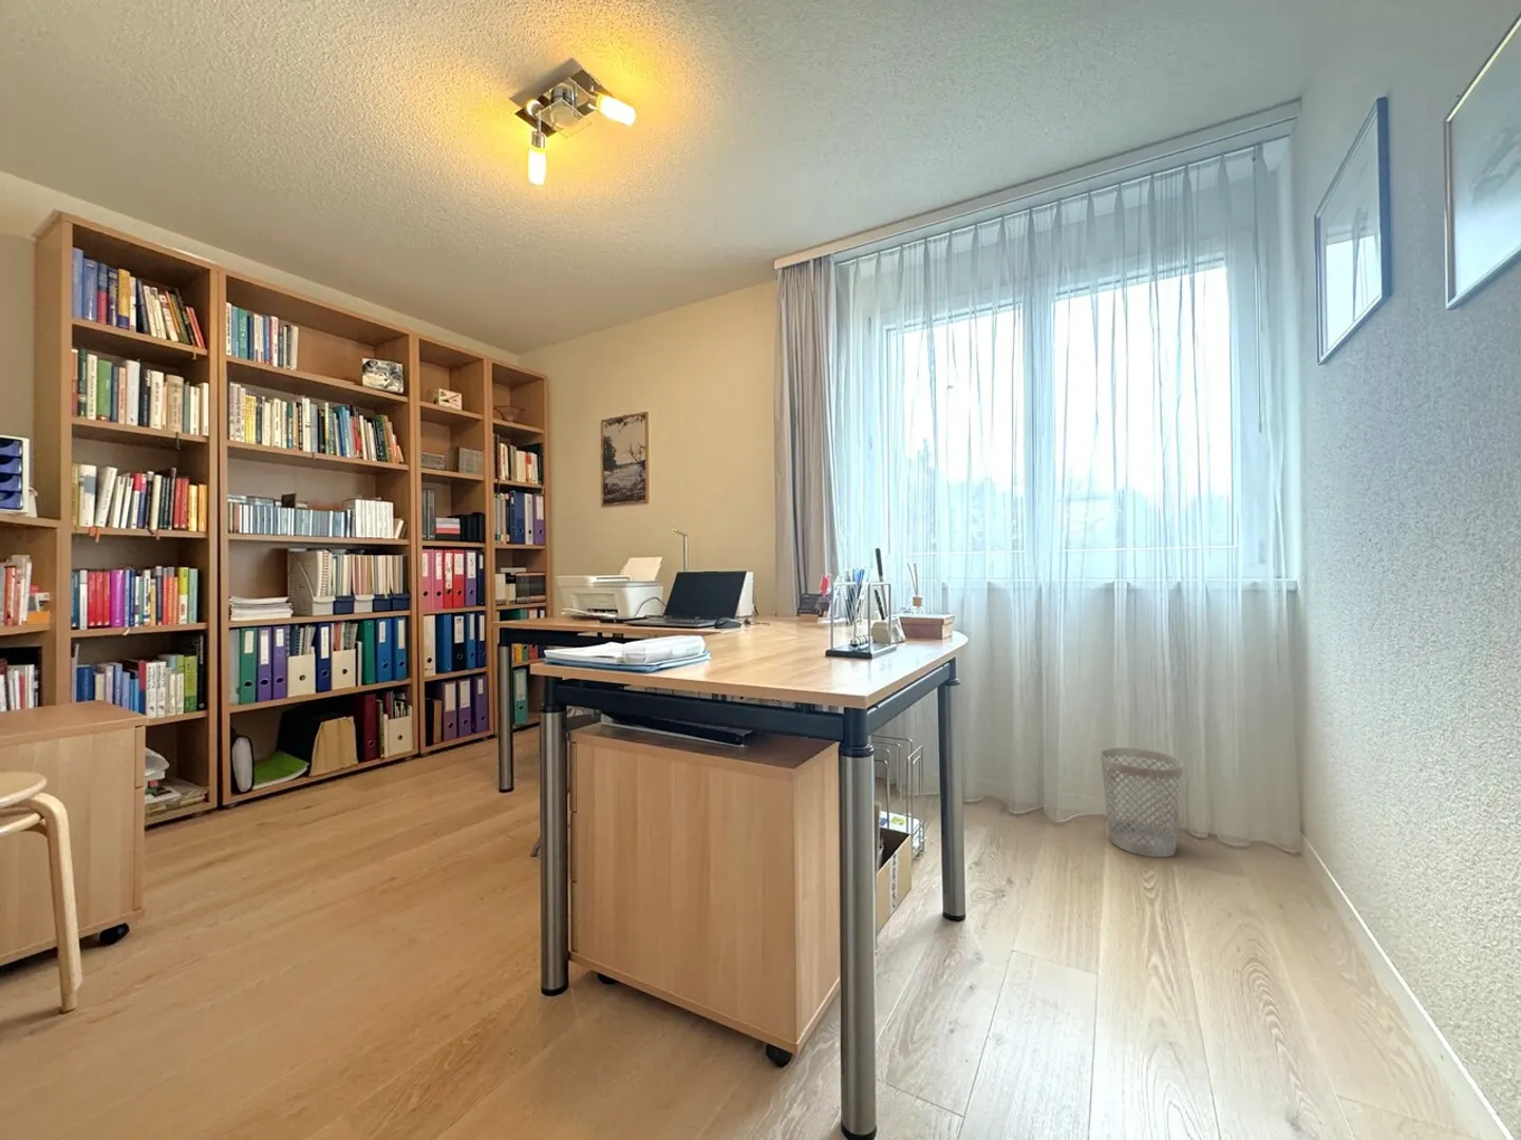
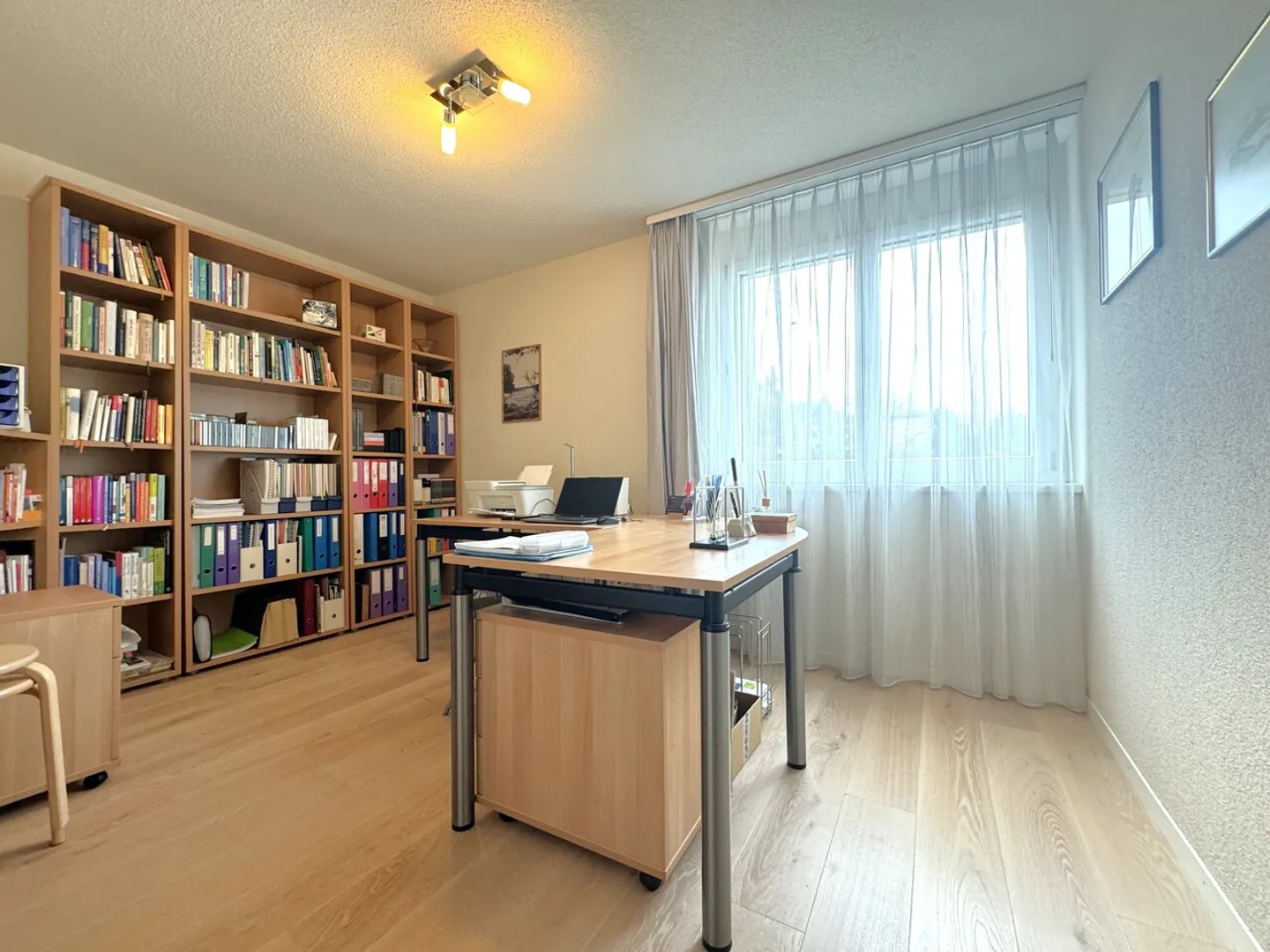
- wastebasket (1140, 800)
